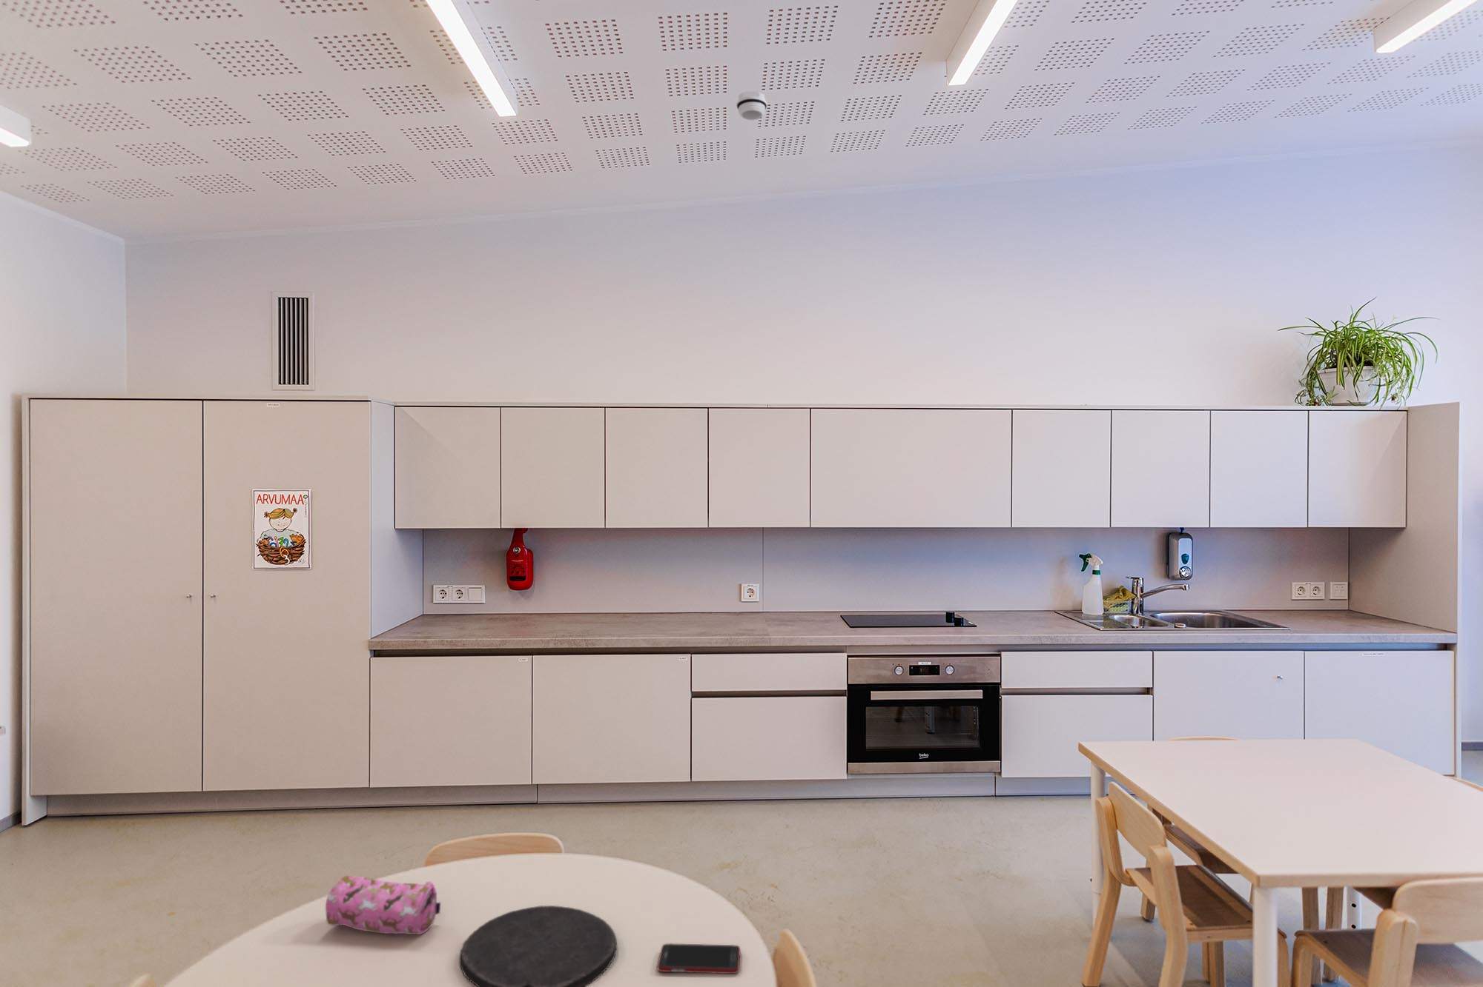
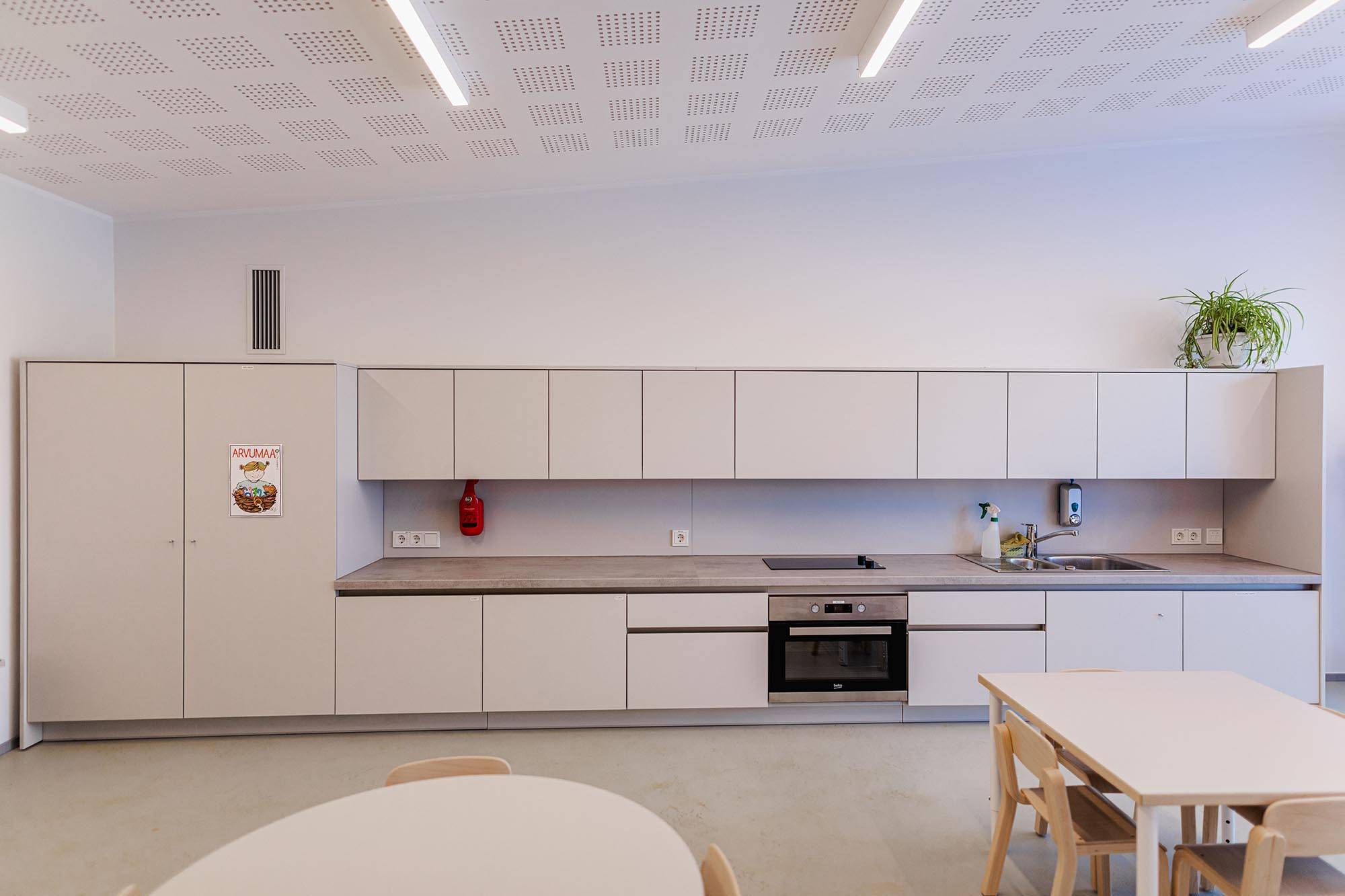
- smoke detector (751, 106)
- cell phone (699, 958)
- plate (539, 945)
- pencil case (382, 904)
